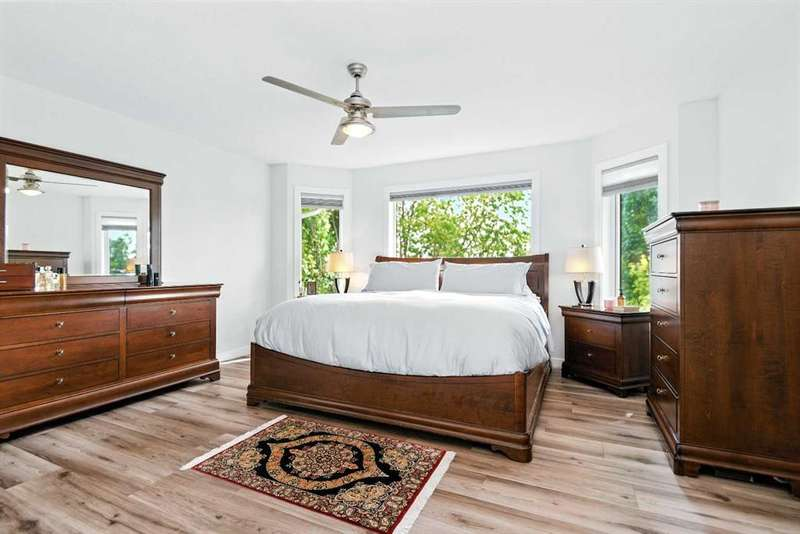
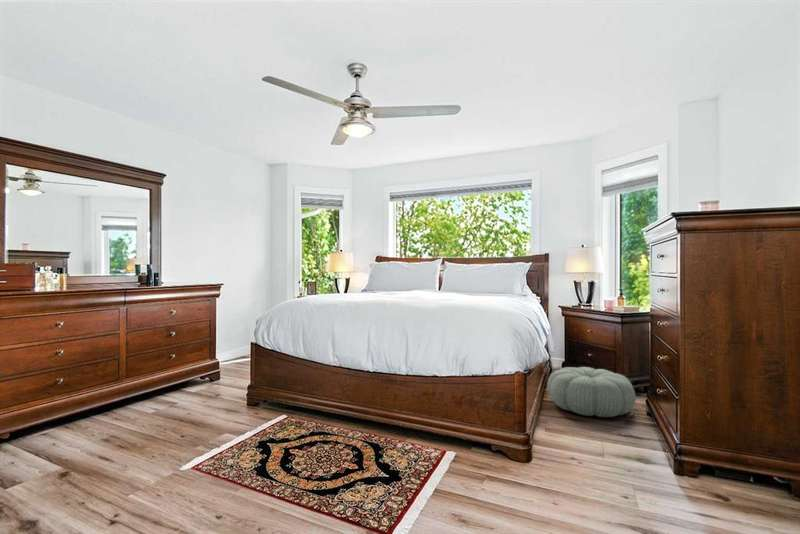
+ pouf (589, 389)
